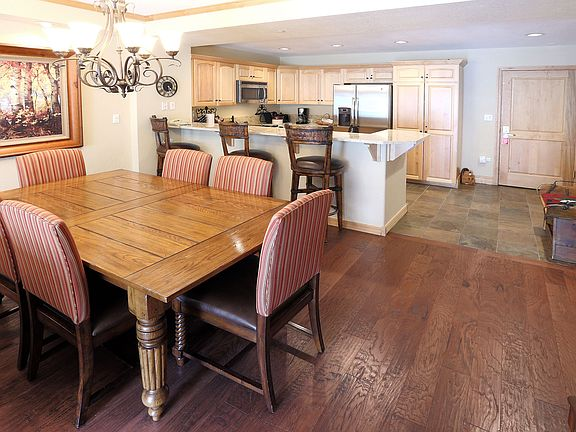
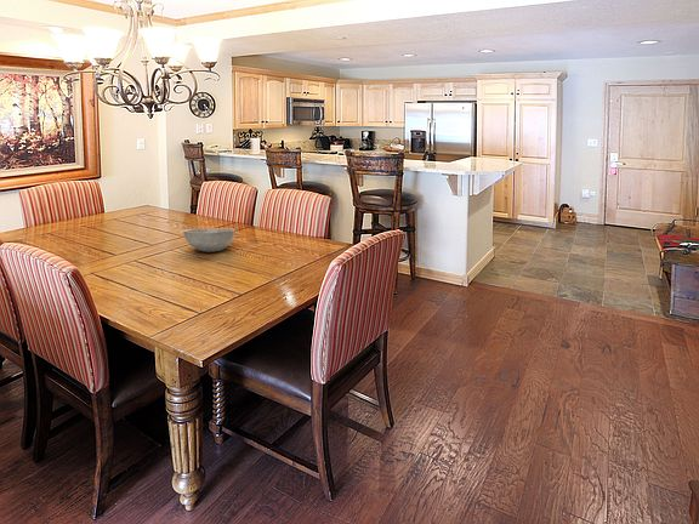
+ bowl (210, 240)
